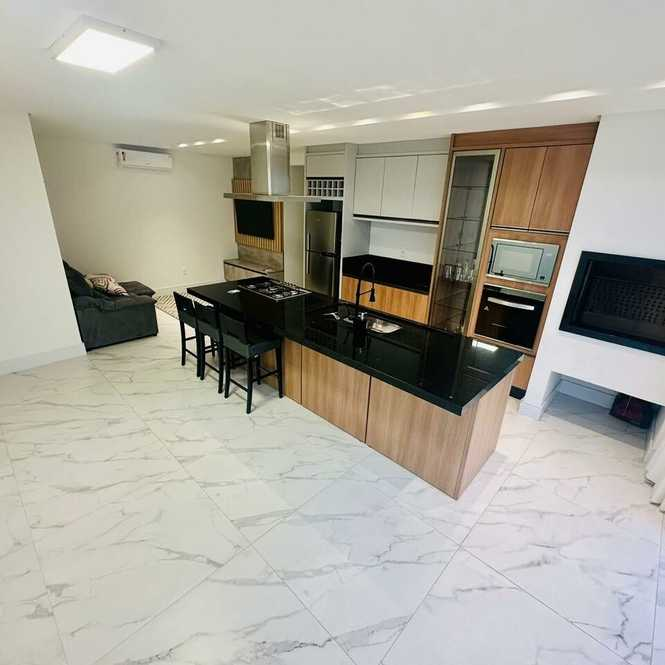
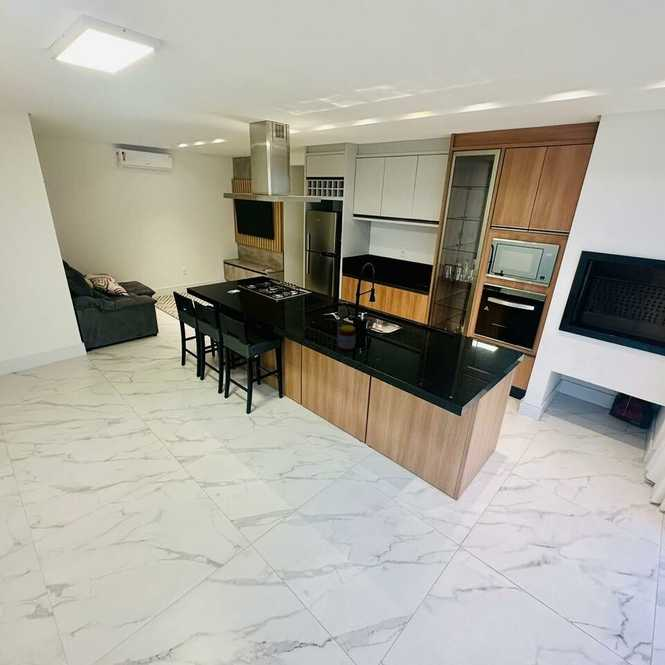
+ jar (347, 337)
